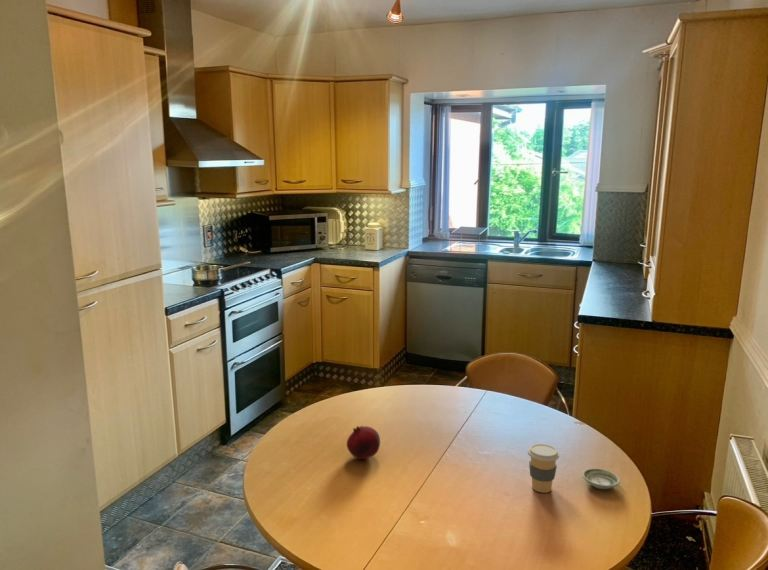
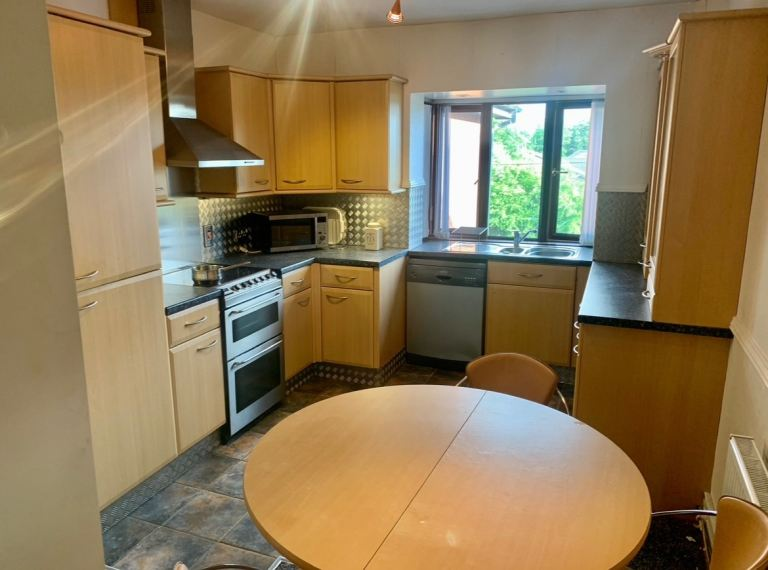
- fruit (363, 441)
- coffee cup (542, 468)
- saucer (600, 480)
